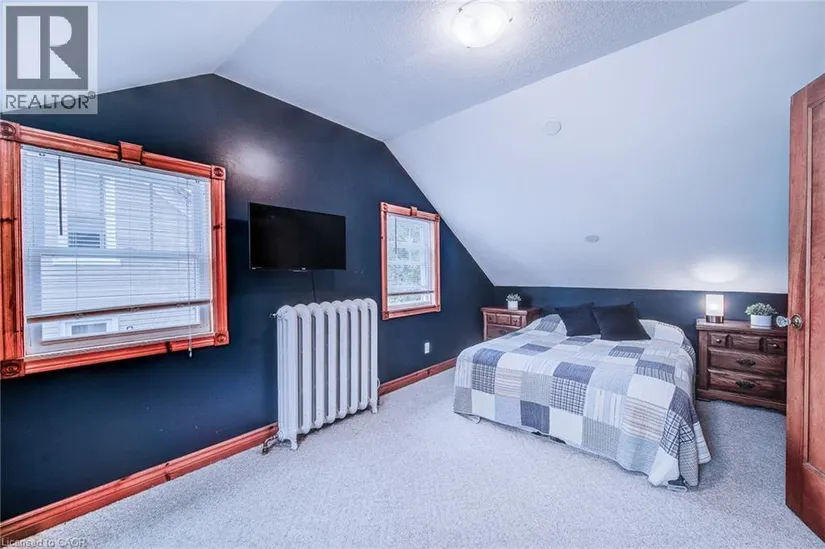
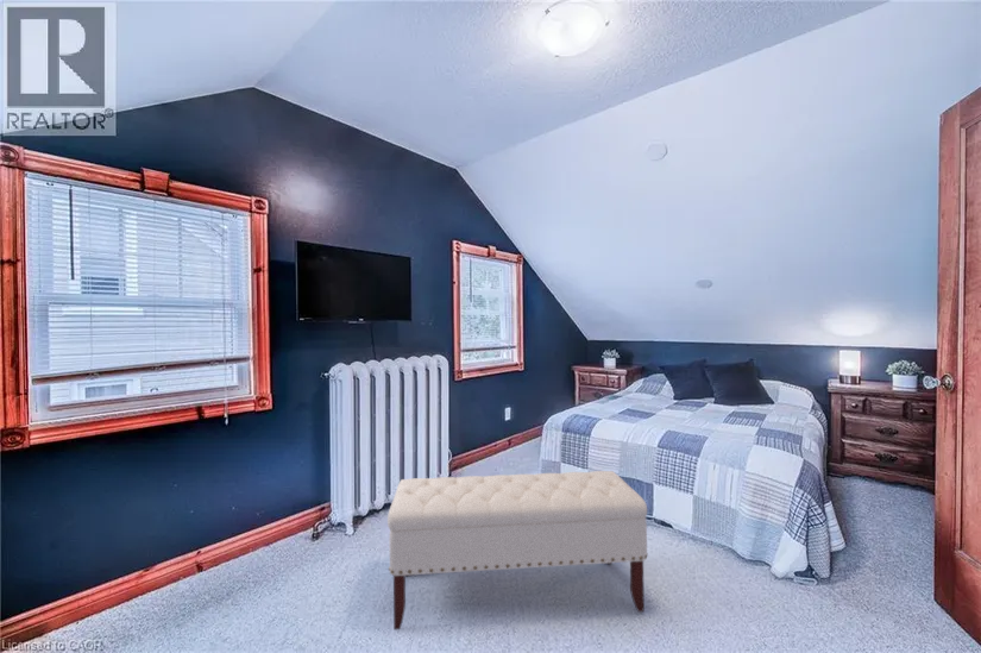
+ bench (515, 539)
